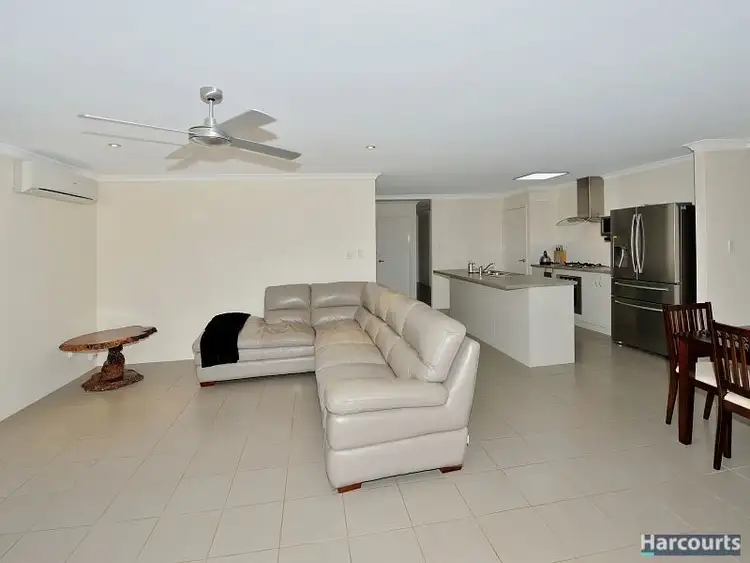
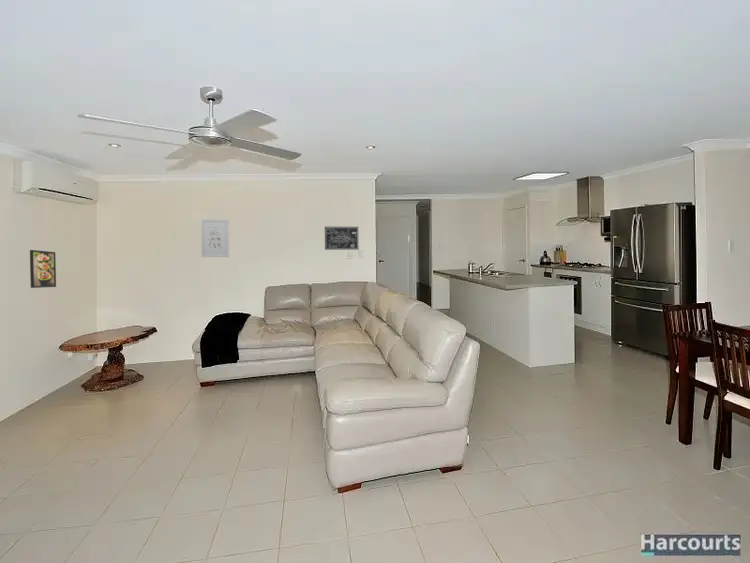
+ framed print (43, 269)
+ wall art (341, 238)
+ wall art (215, 238)
